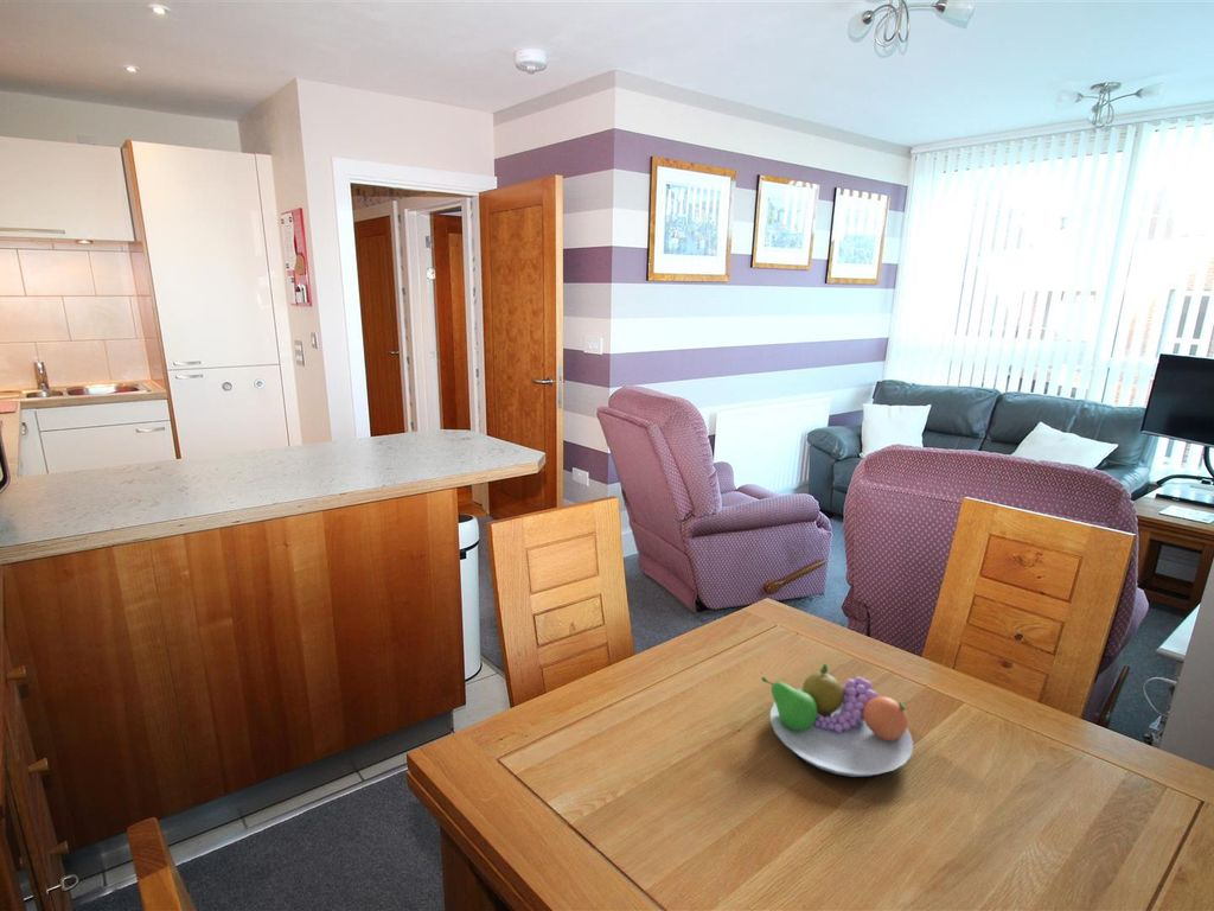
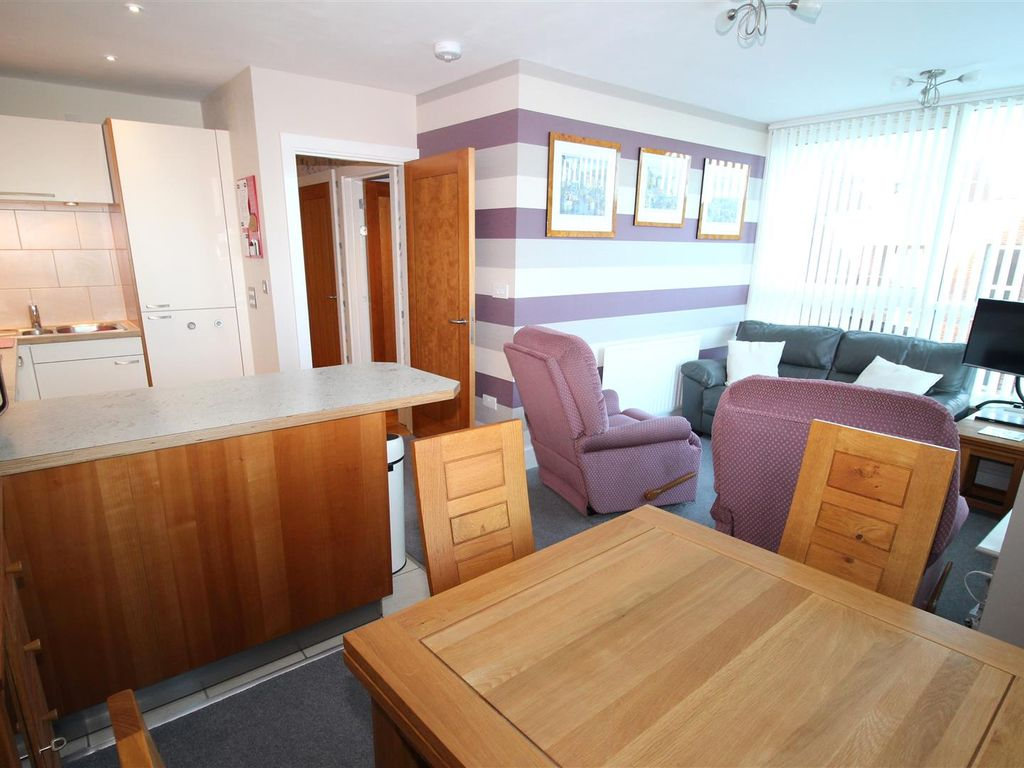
- fruit bowl (835, 712)
